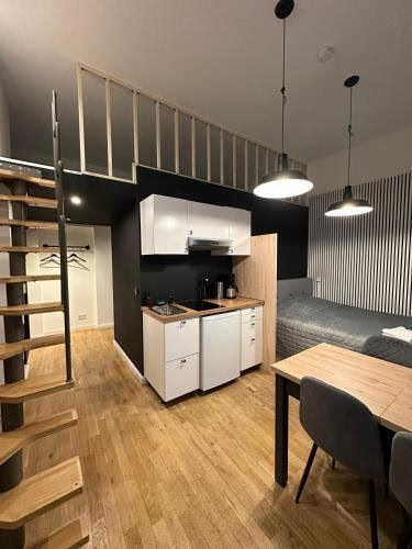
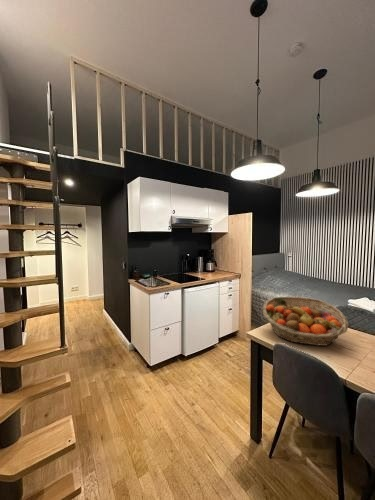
+ fruit basket (301, 318)
